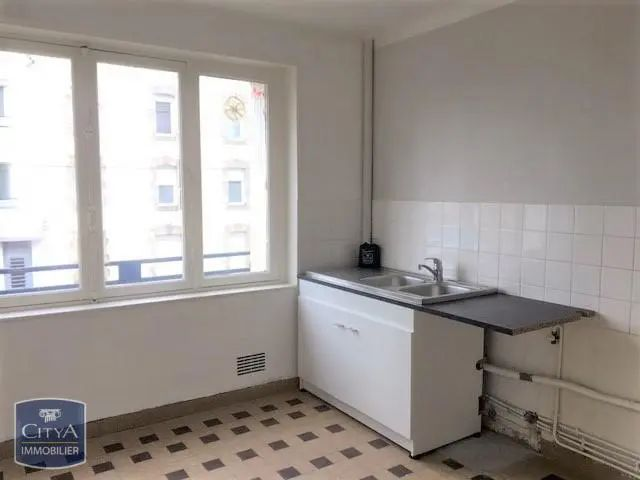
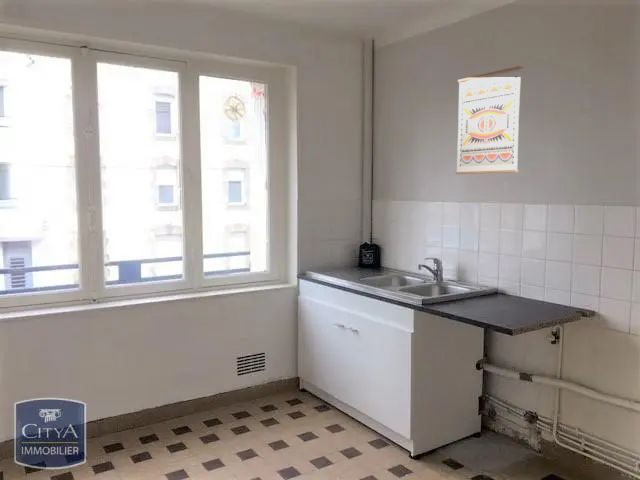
+ wall art (486, 123)
